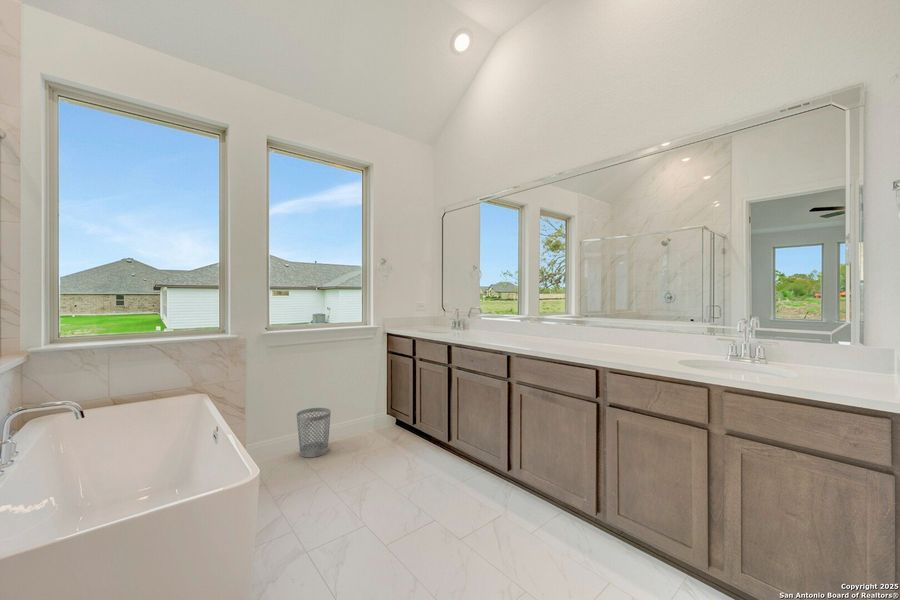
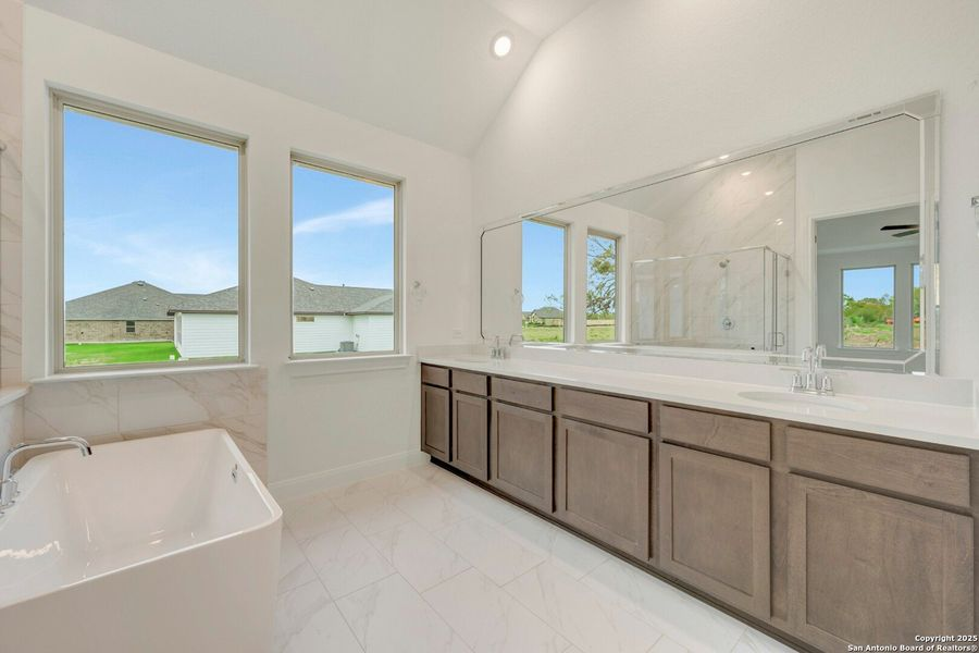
- wastebasket (314, 432)
